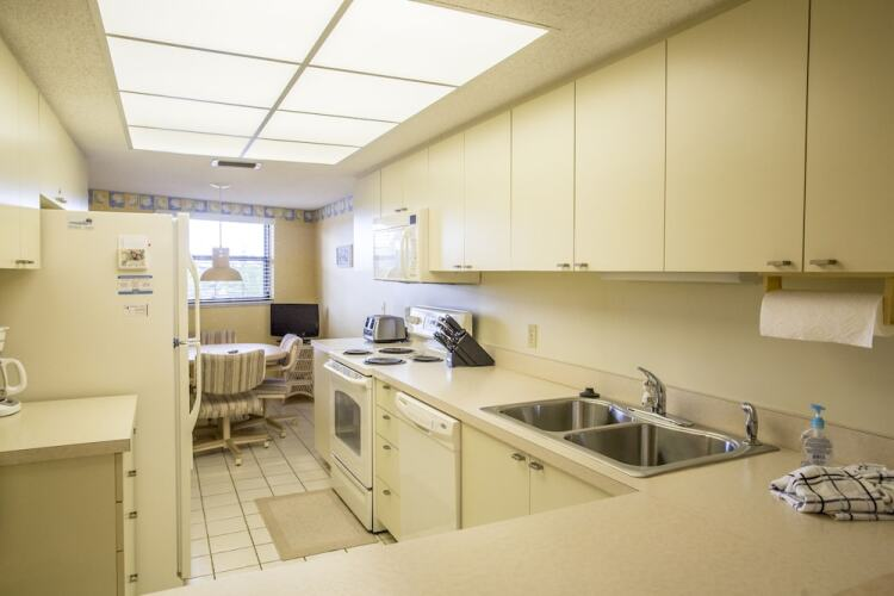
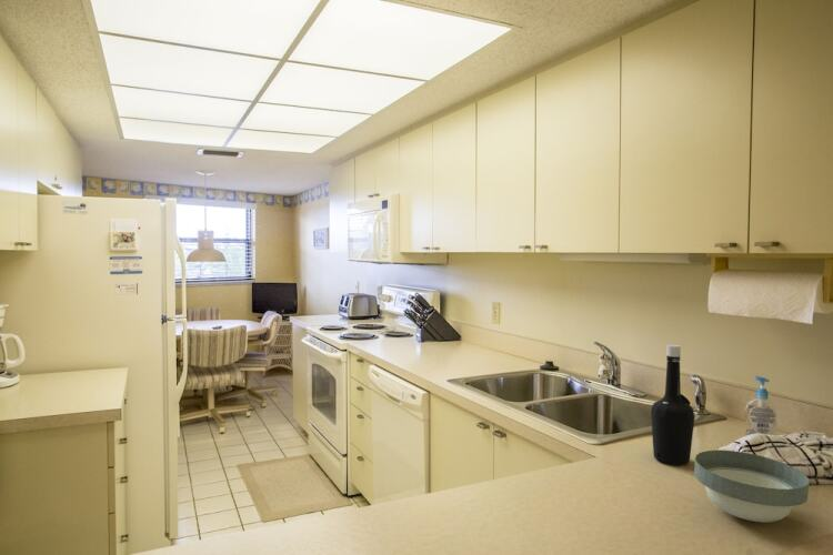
+ bowl (749, 490)
+ bottle (672, 403)
